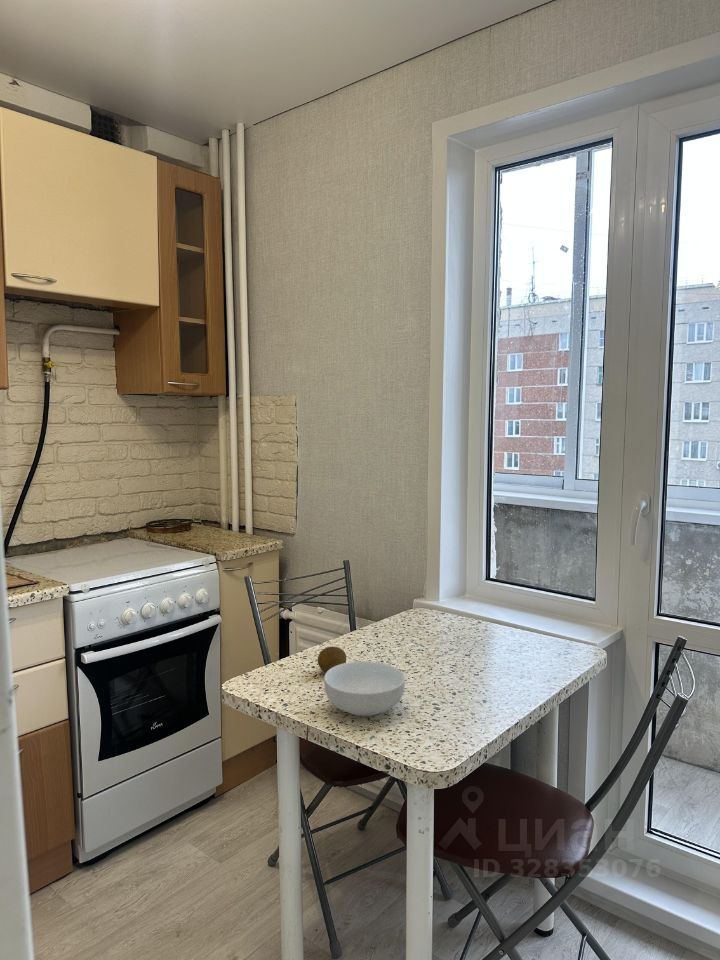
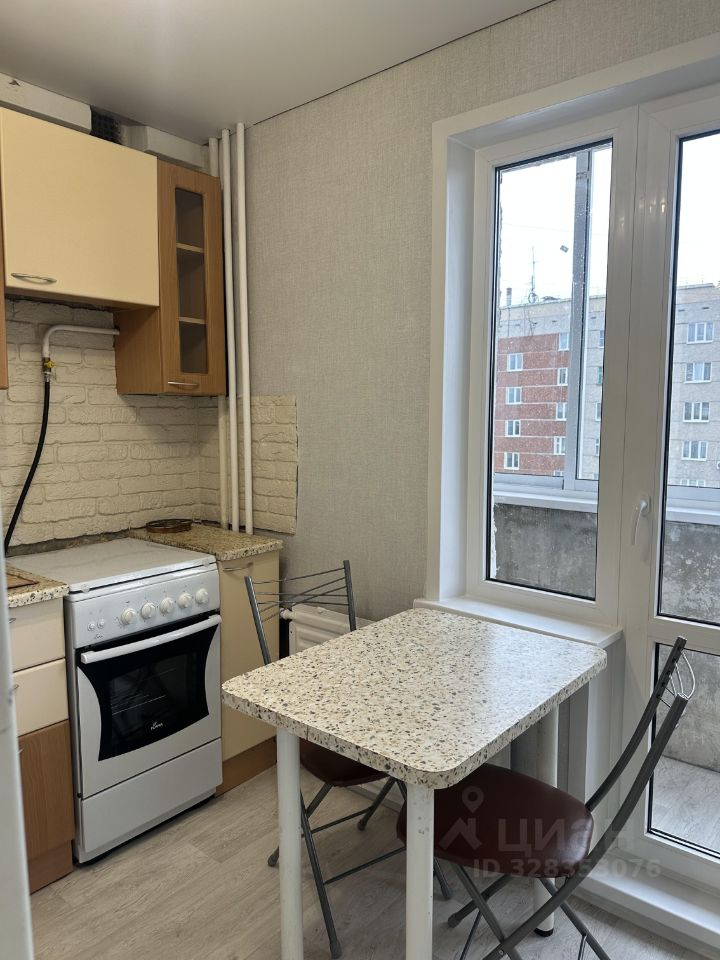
- fruit (331, 659)
- cereal bowl (364, 692)
